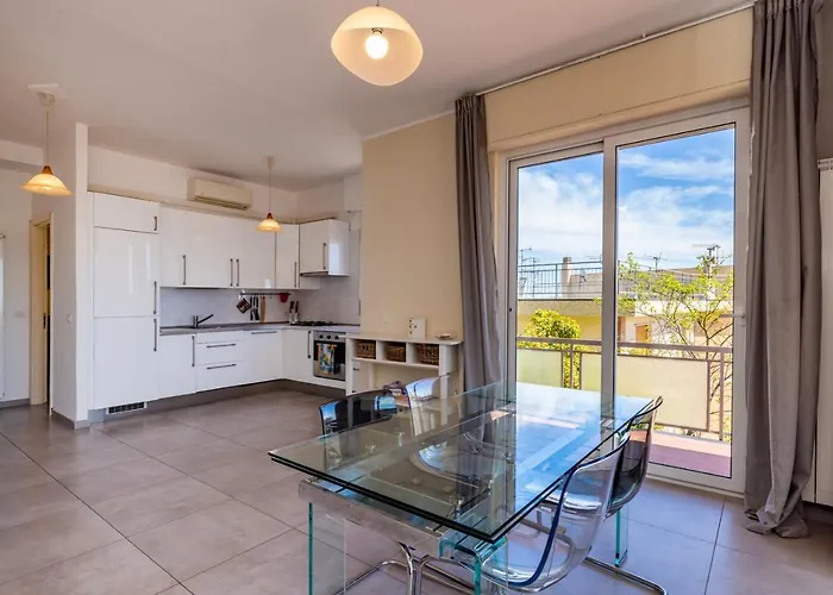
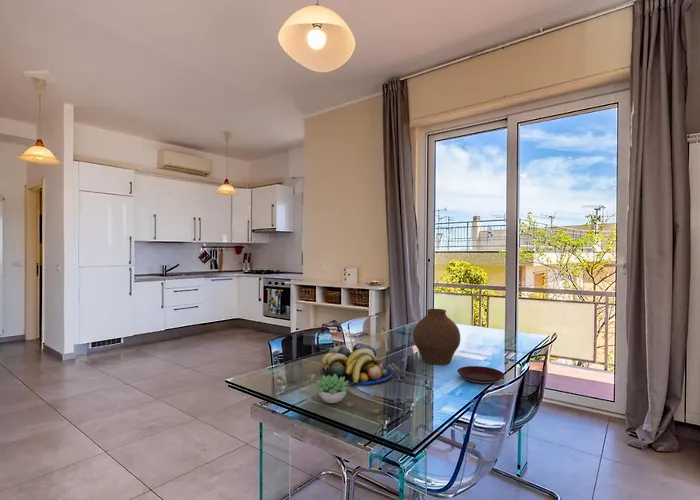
+ succulent plant (332, 389)
+ plate (480, 375)
+ vase (436, 335)
+ fruit bowl (357, 360)
